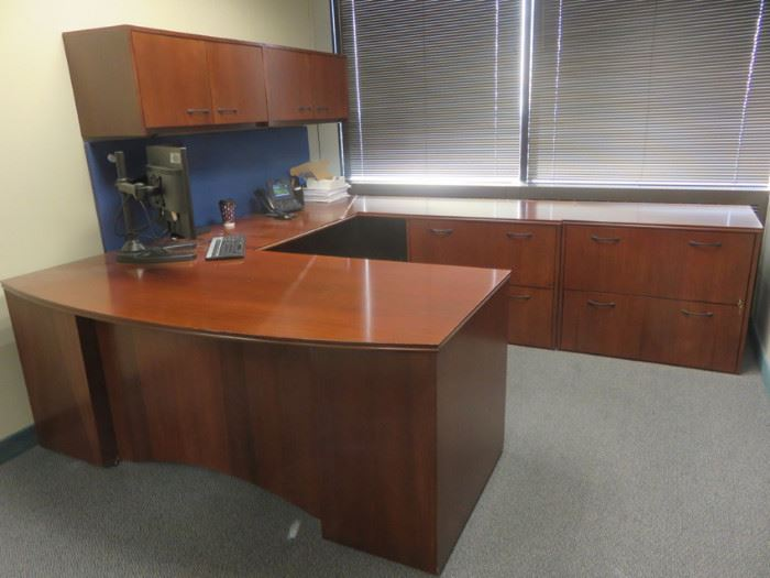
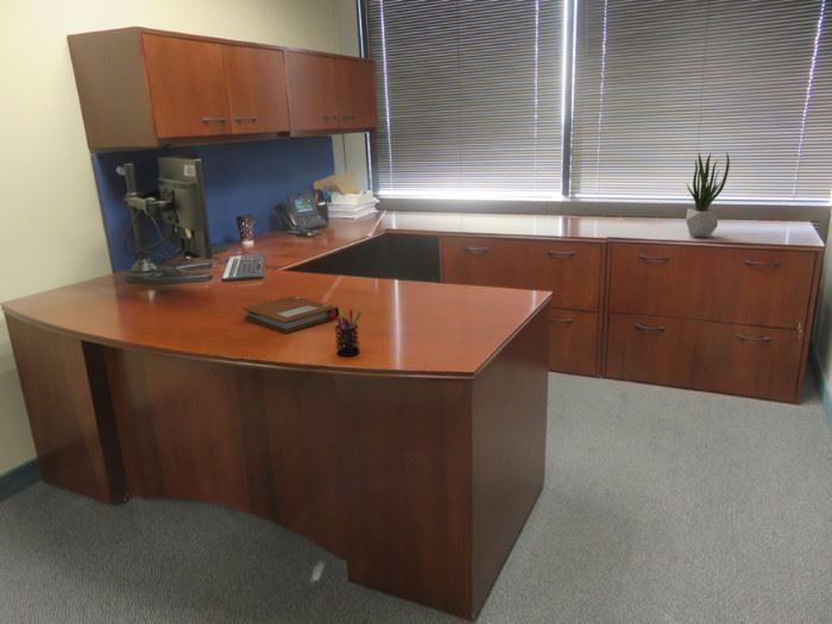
+ pen holder (349, 329)
+ notebook (291, 313)
+ potted plant (706, 194)
